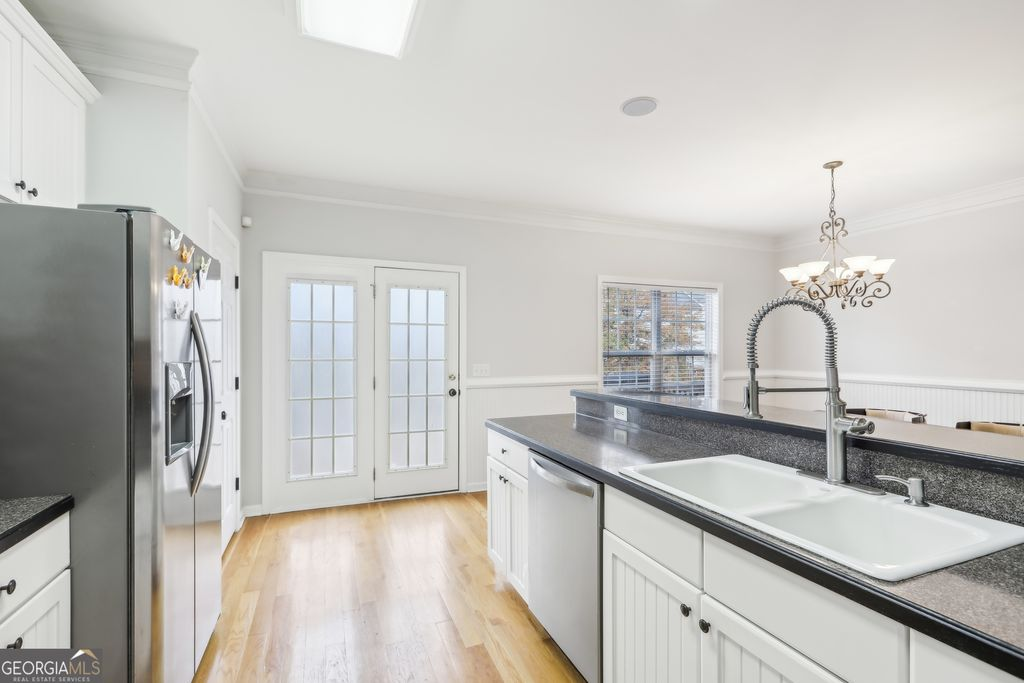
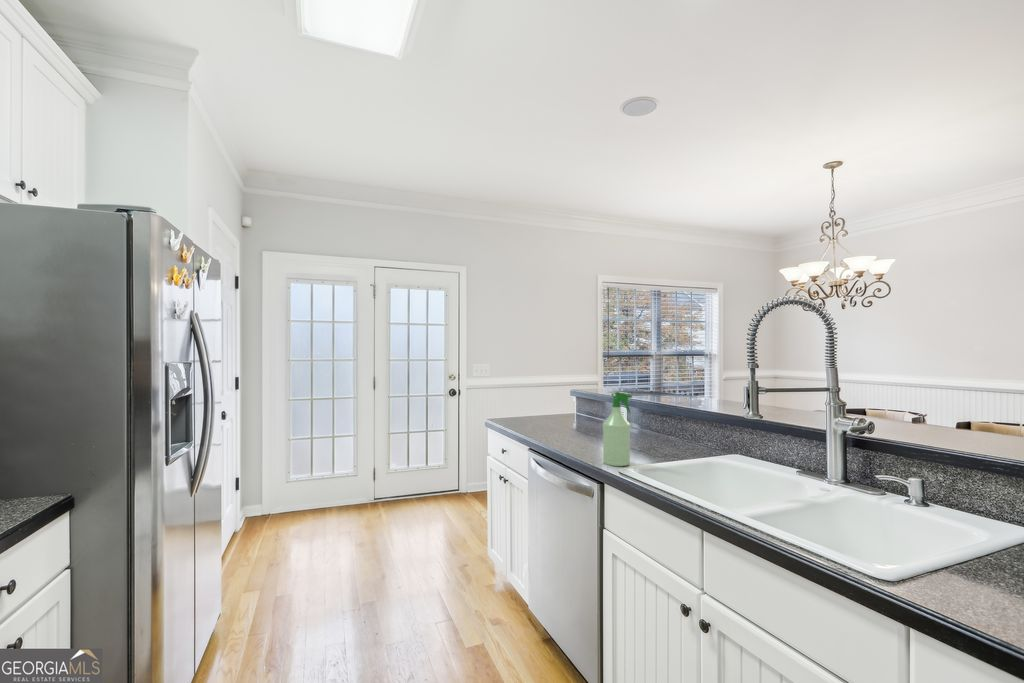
+ spray bottle (616, 427)
